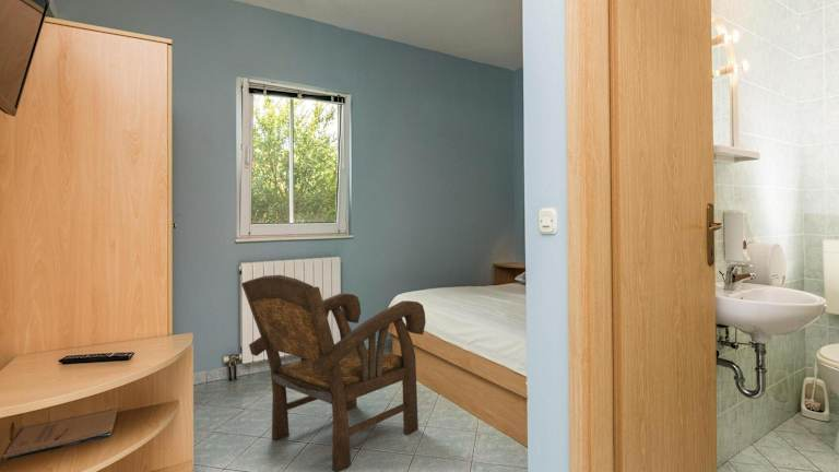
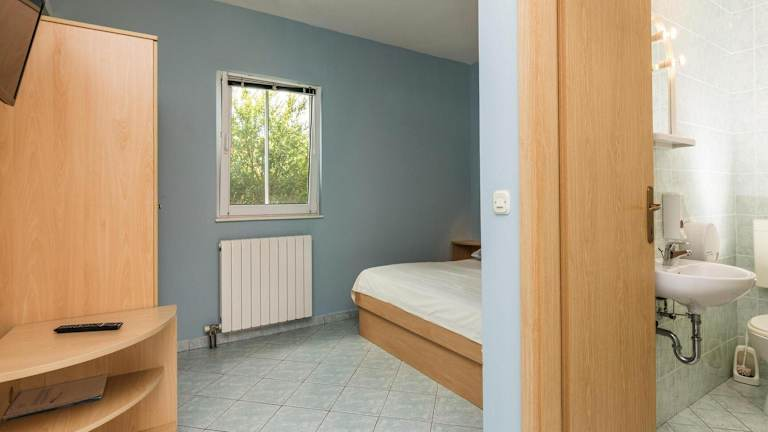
- armchair (338, 353)
